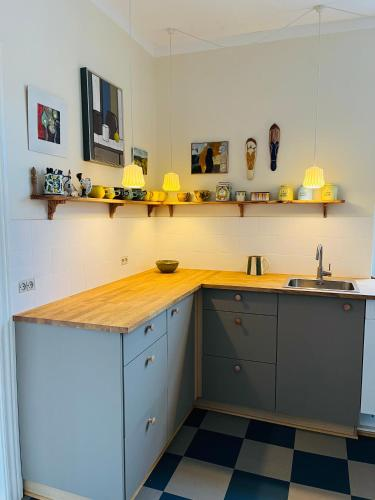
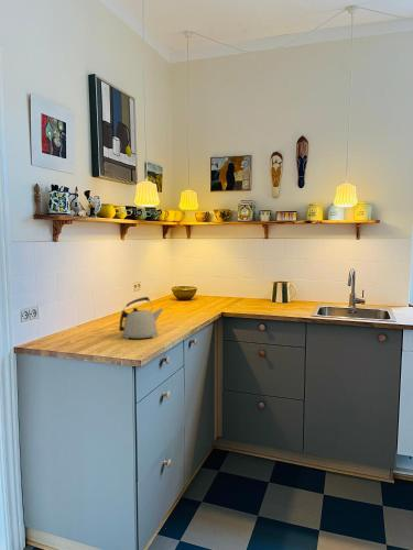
+ kettle (141, 316)
